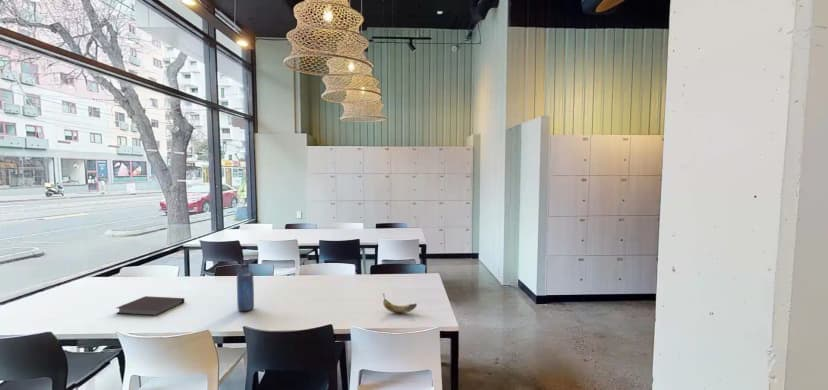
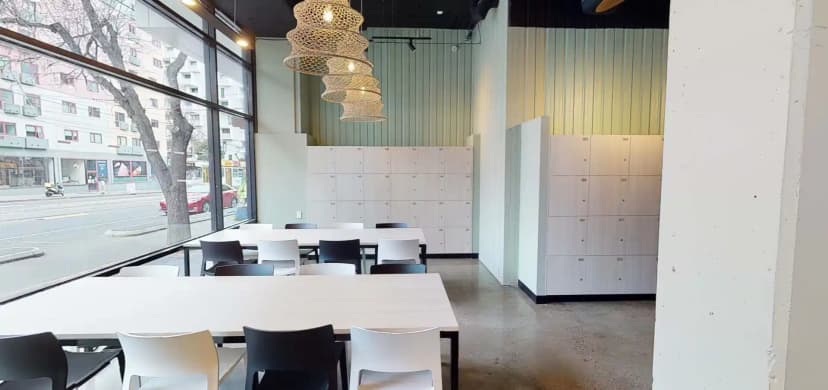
- notebook (151, 305)
- banana (399, 306)
- water bottle (244, 285)
